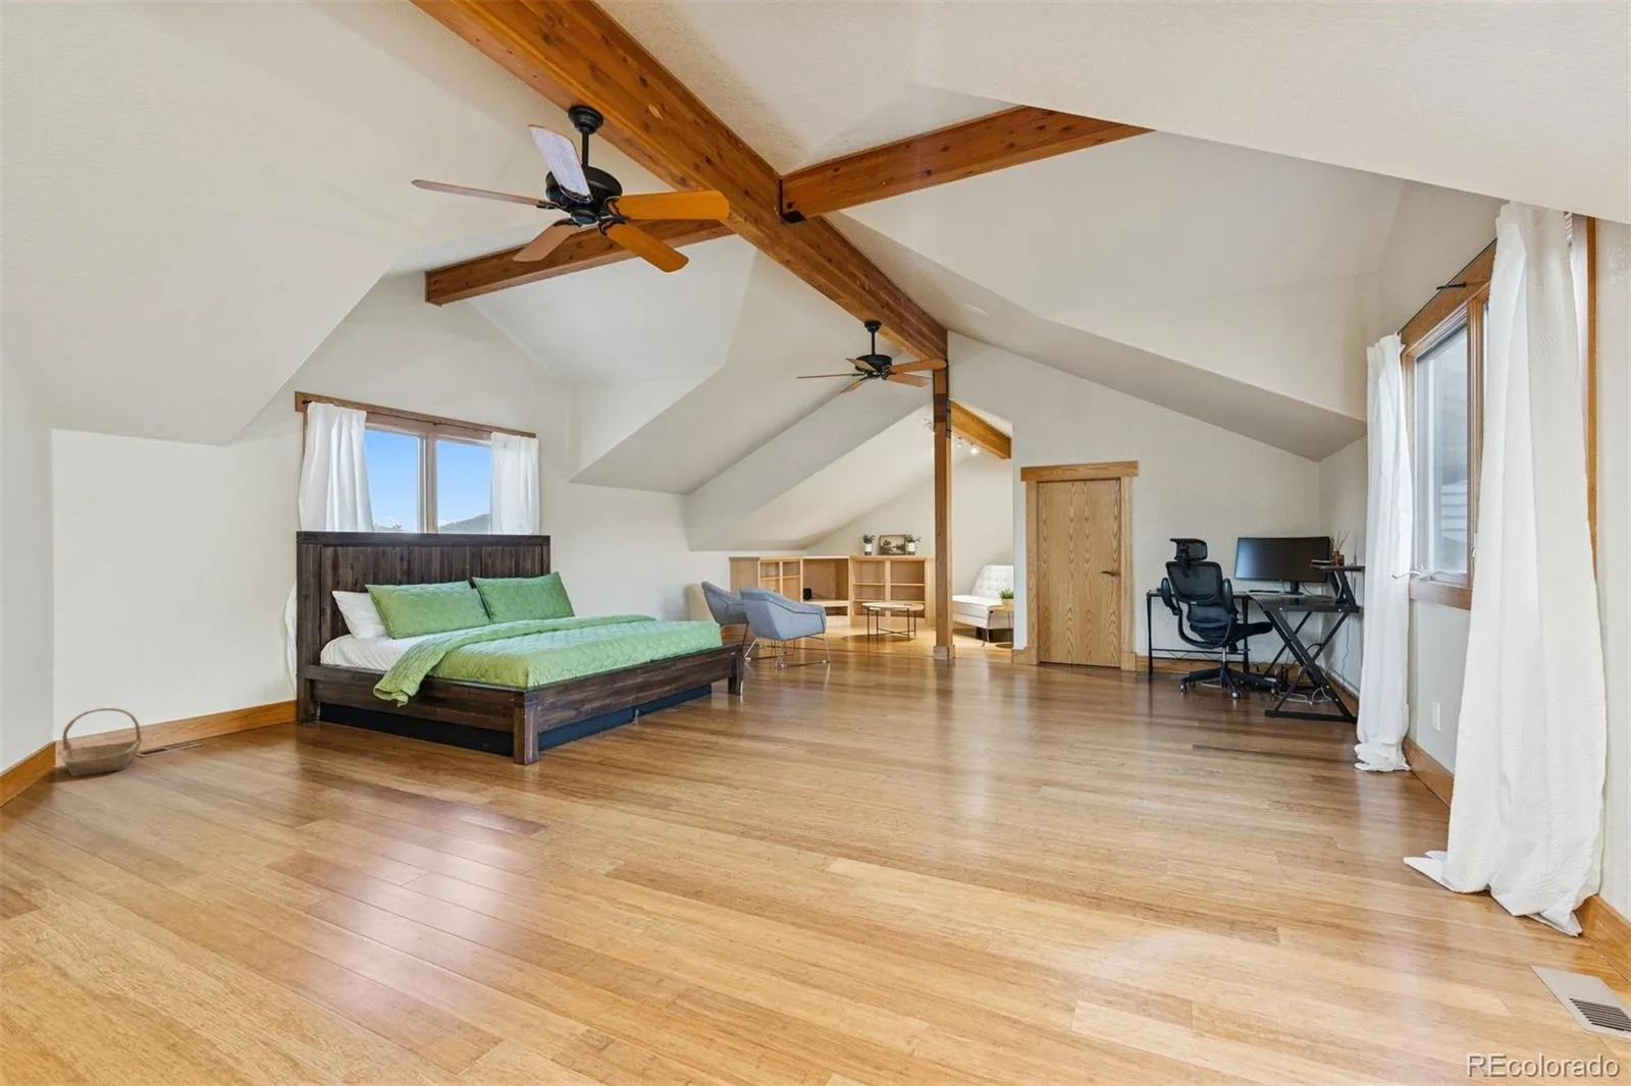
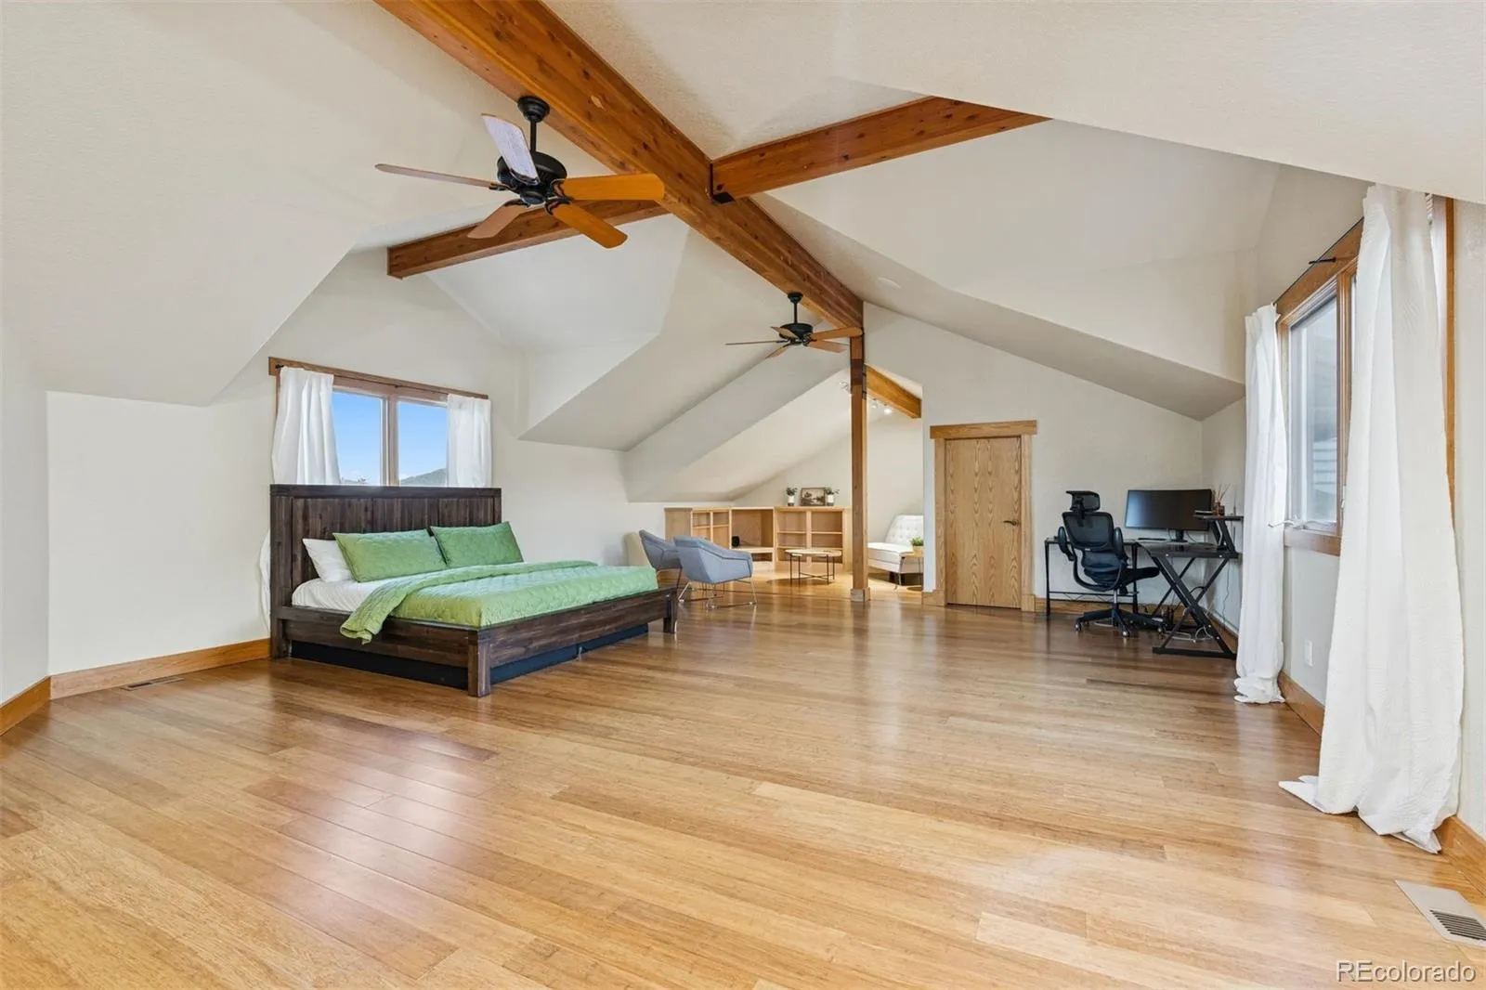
- basket (107, 744)
